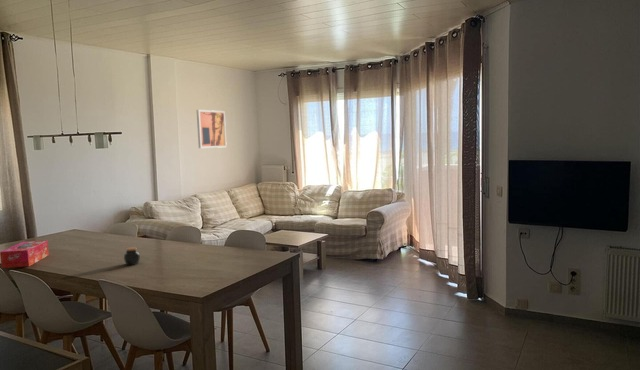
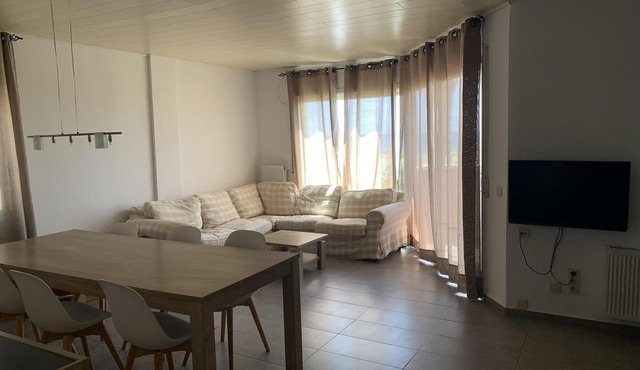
- tissue box (25, 253)
- wall art (212, 129)
- jar (131, 256)
